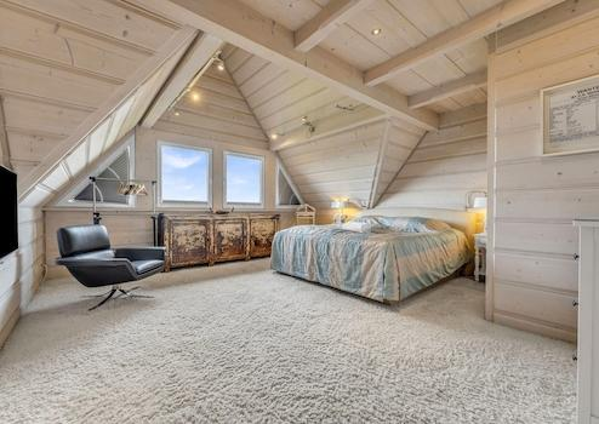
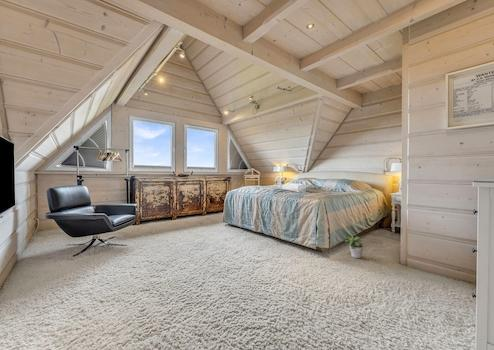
+ potted plant (353, 245)
